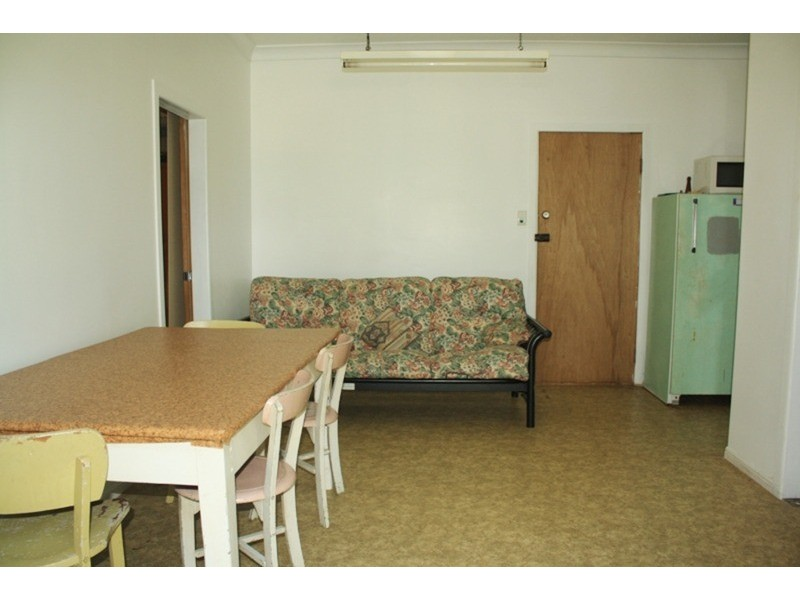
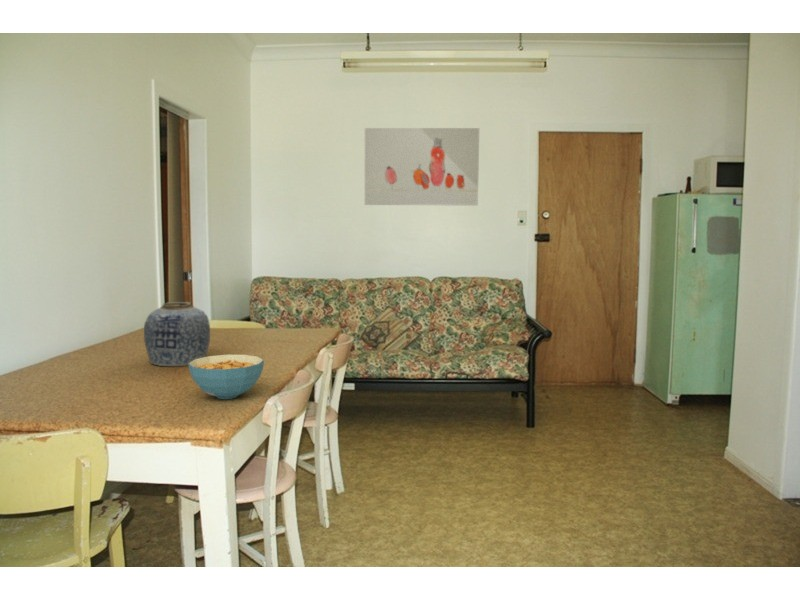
+ wall art (421, 167)
+ vase (177, 332)
+ cereal bowl (227, 378)
